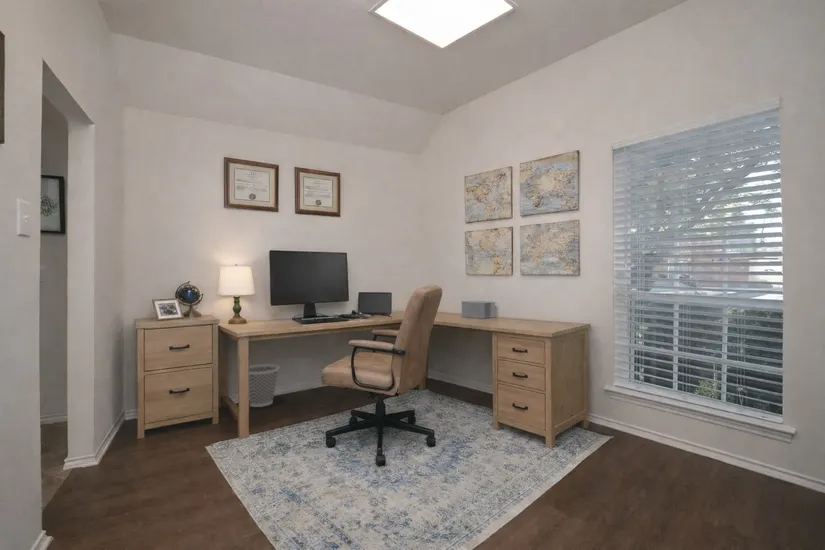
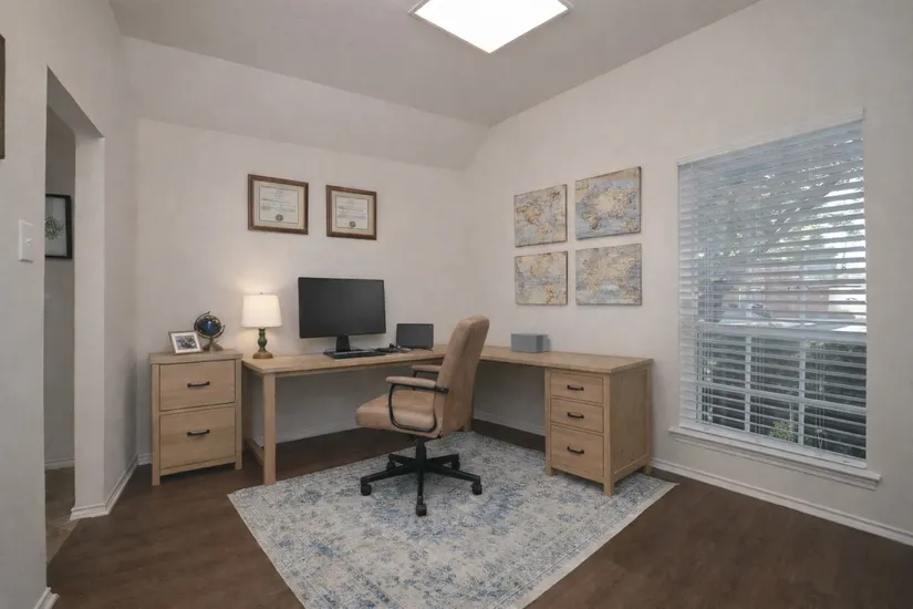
- wastebasket (260, 385)
